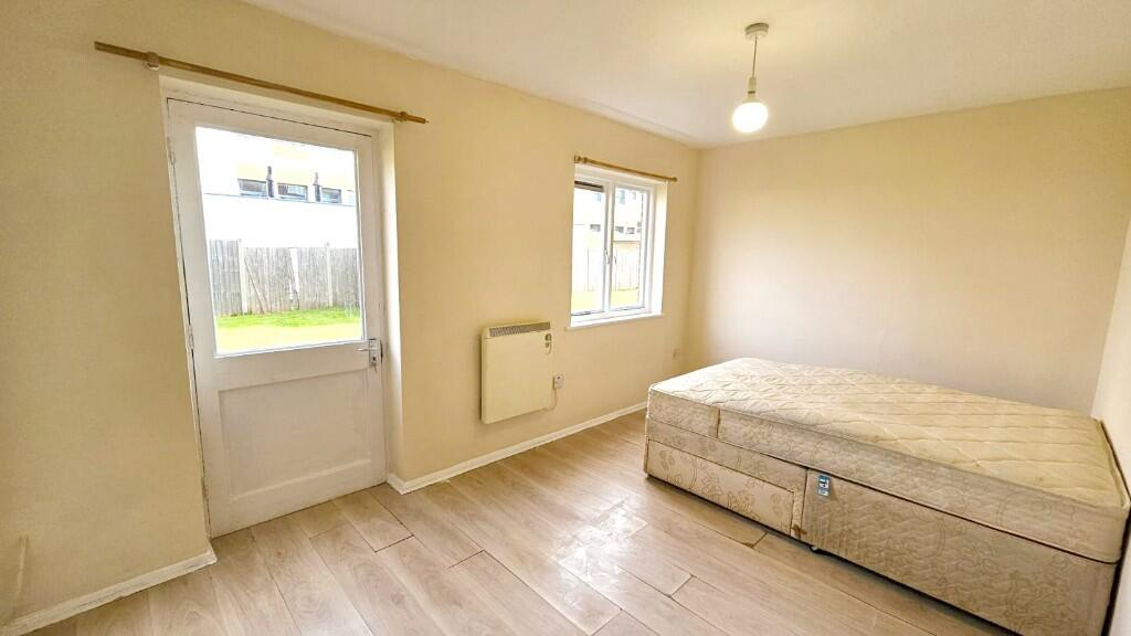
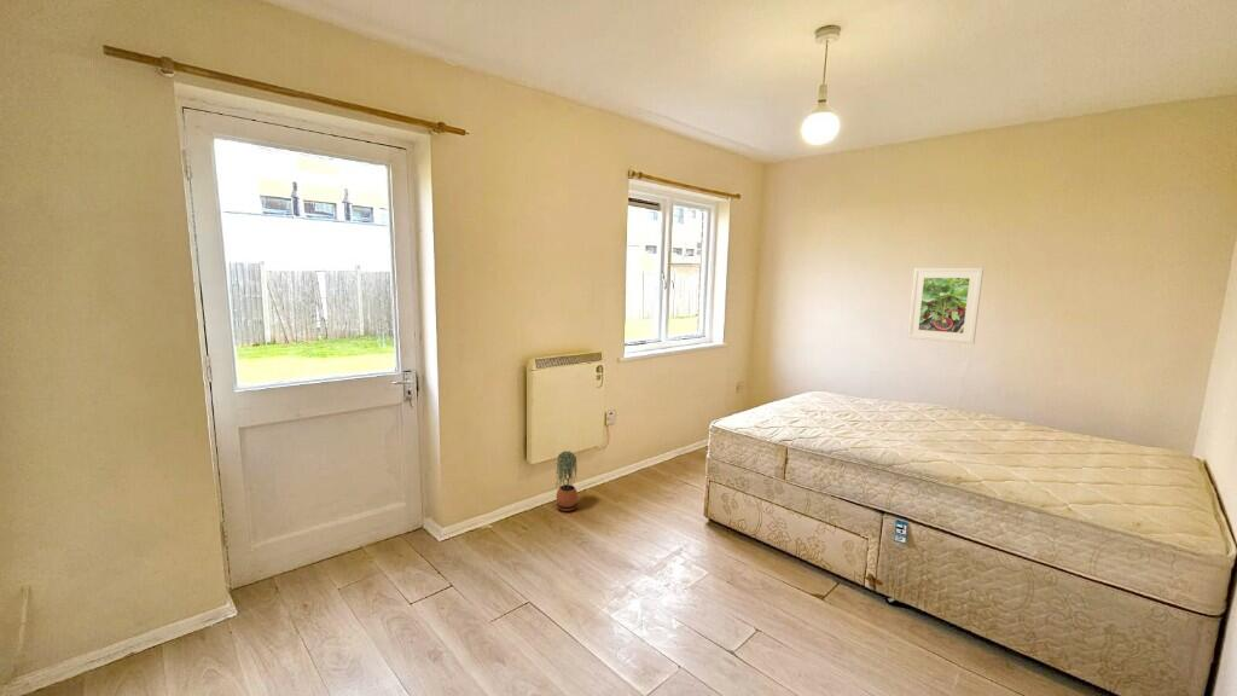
+ potted plant (564, 478)
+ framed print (942, 304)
